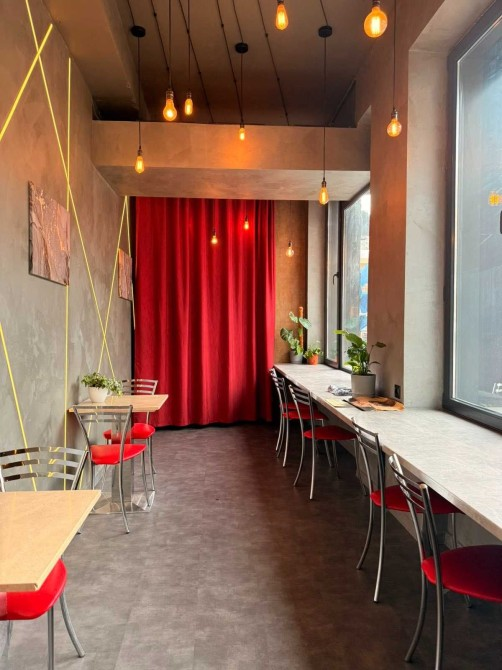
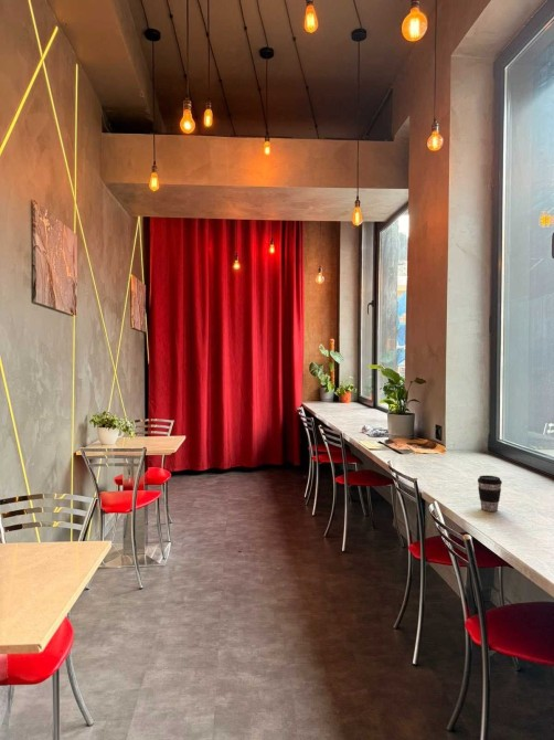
+ coffee cup (489, 493)
